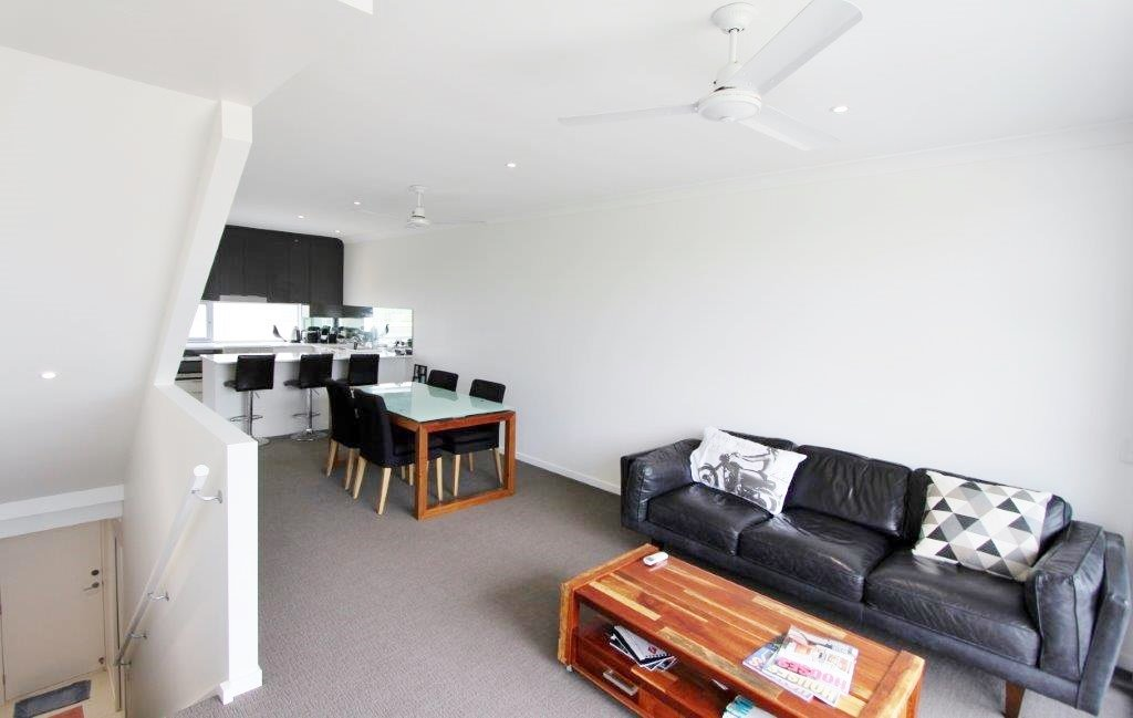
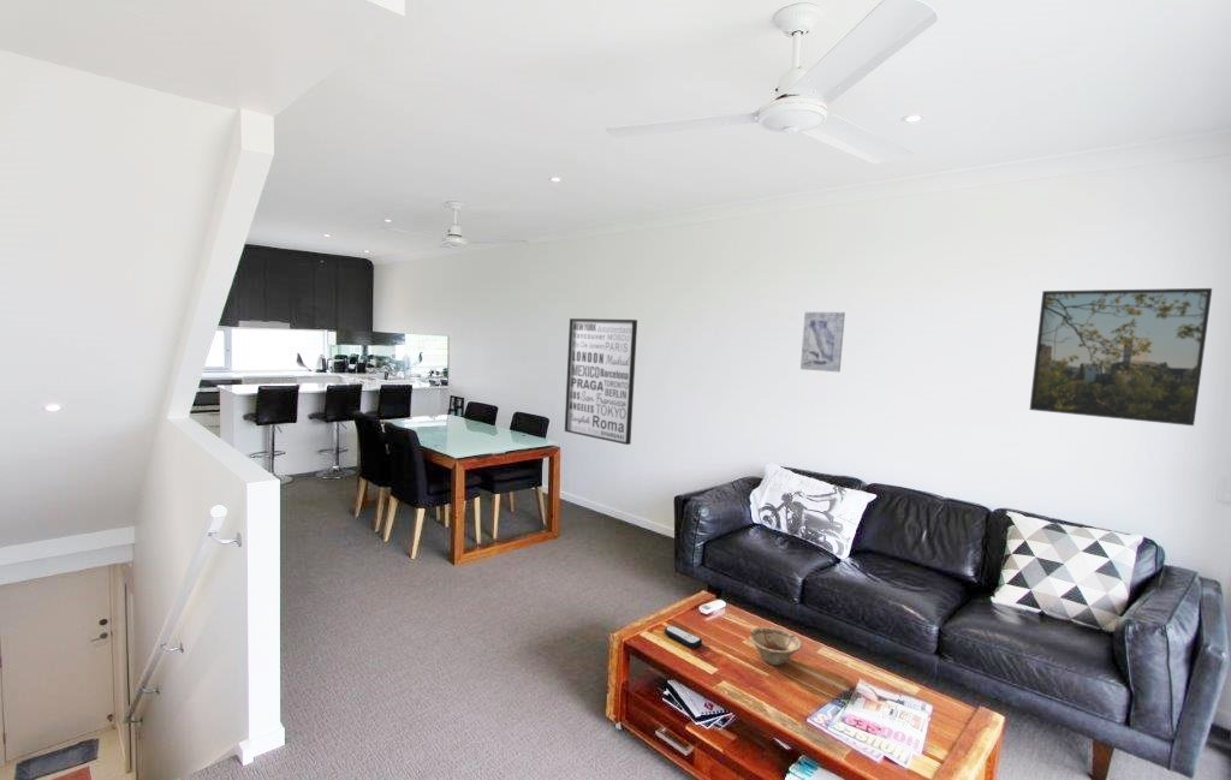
+ wall art (821, 341)
+ wall art (599, 379)
+ dish (774, 648)
+ remote control (682, 636)
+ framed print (1113, 353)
